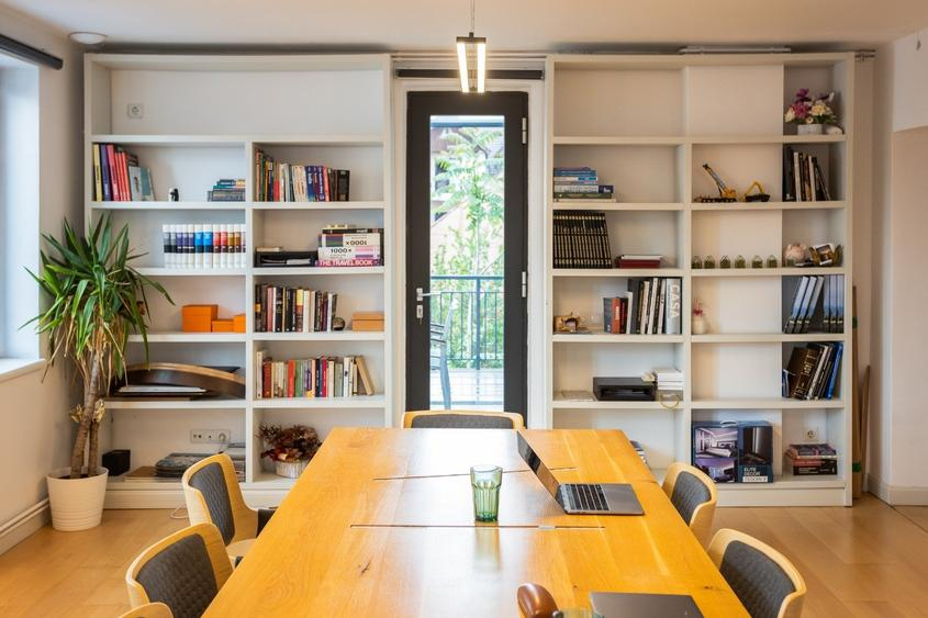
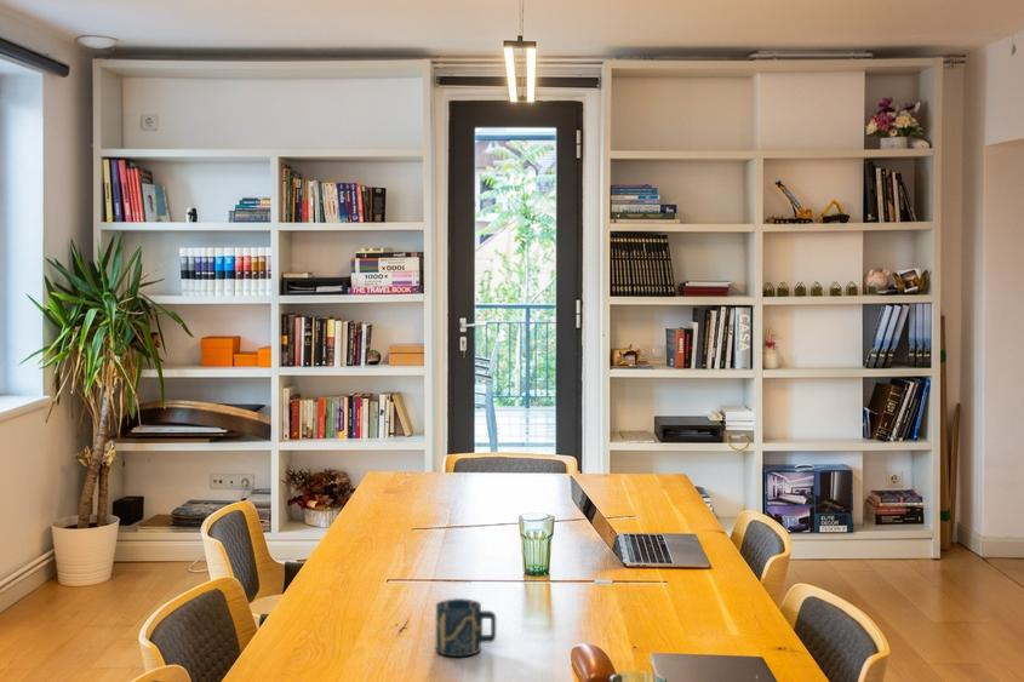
+ cup (465, 626)
